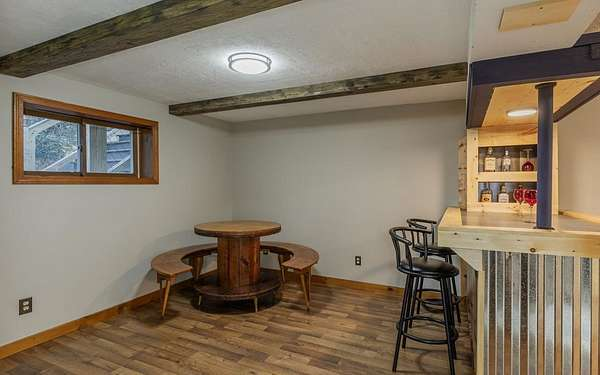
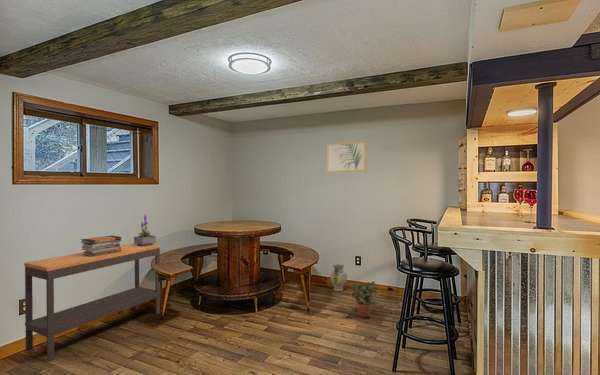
+ potted plant (363, 298)
+ ceramic jug (338, 278)
+ wall art (346, 157)
+ book stack (101, 245)
+ console table (104, 297)
+ potted plant (145, 228)
